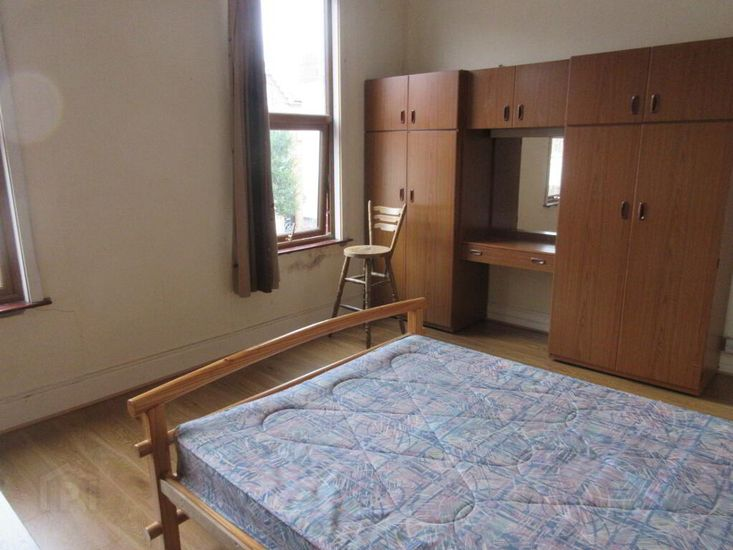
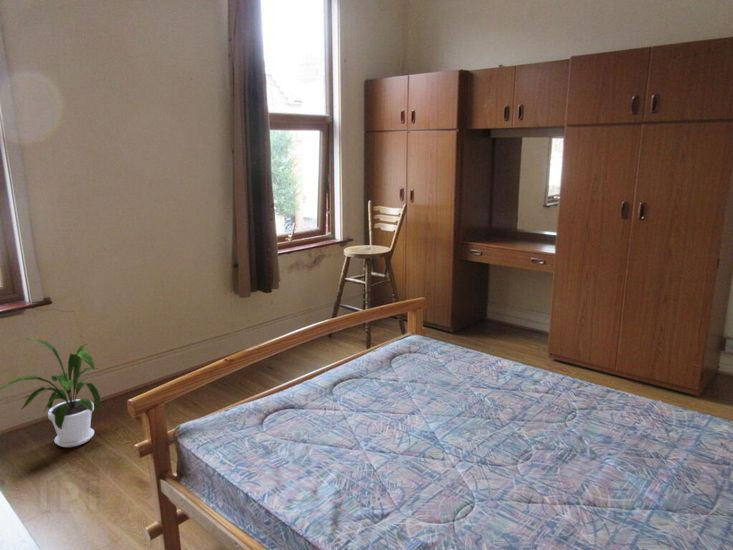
+ house plant (65, 390)
